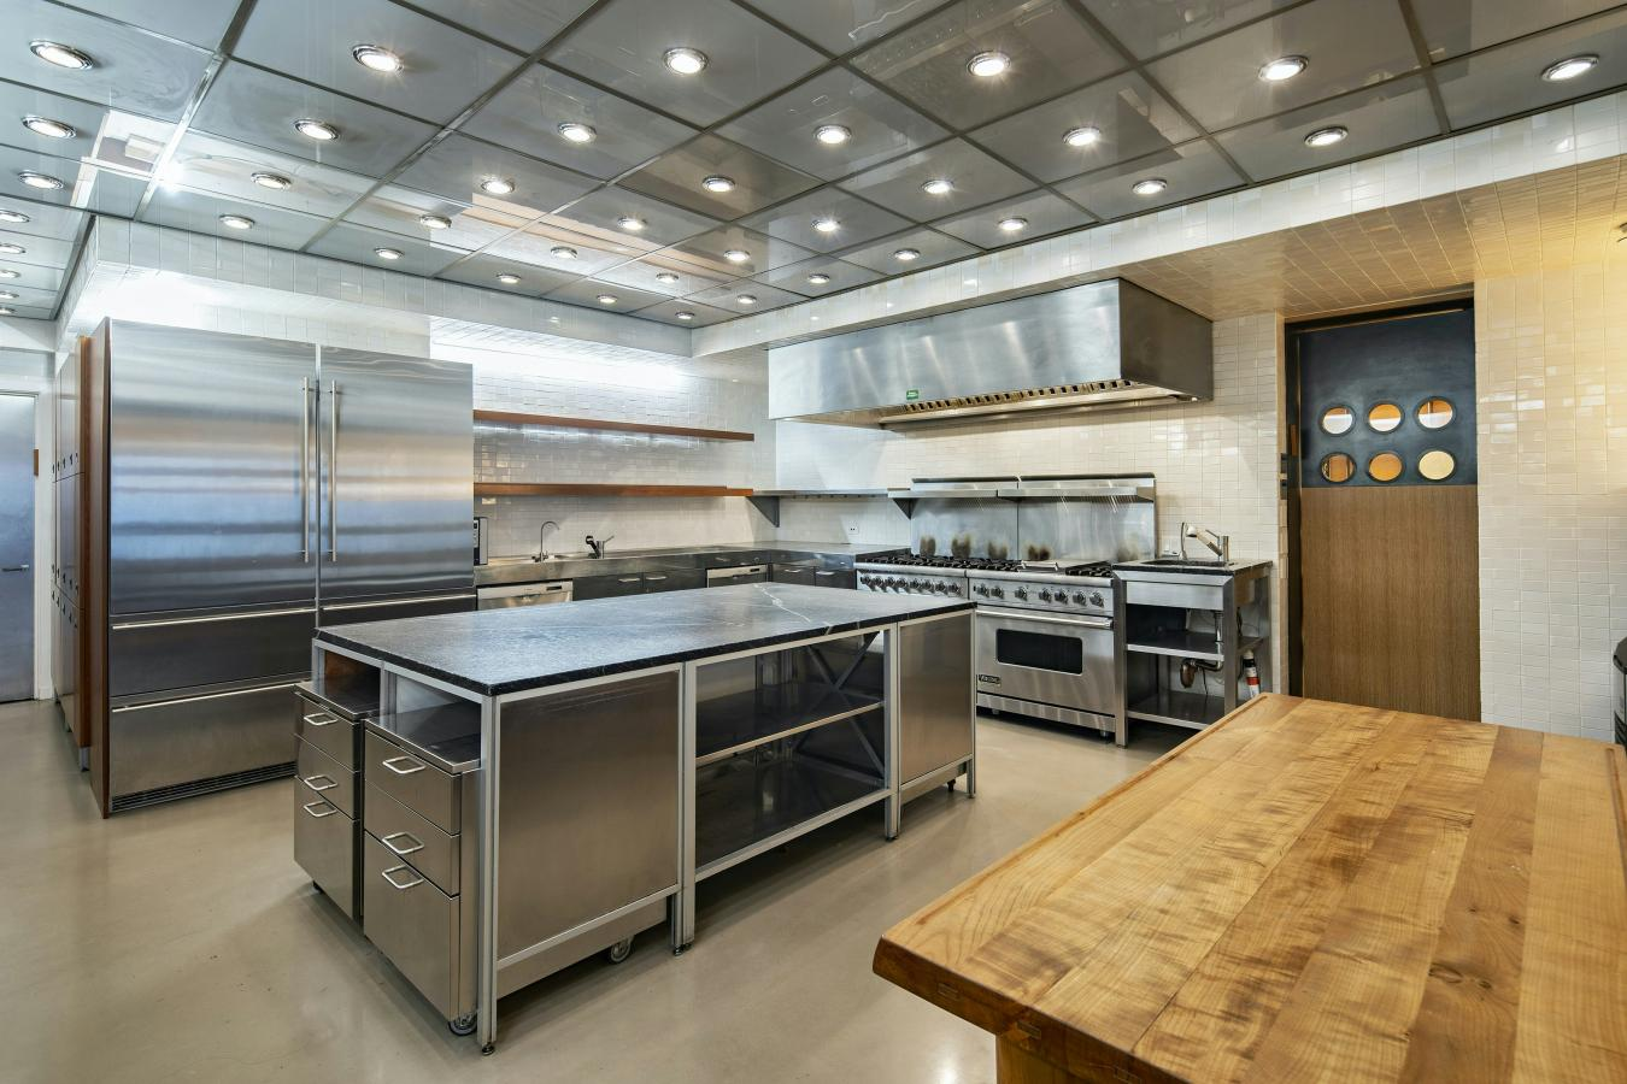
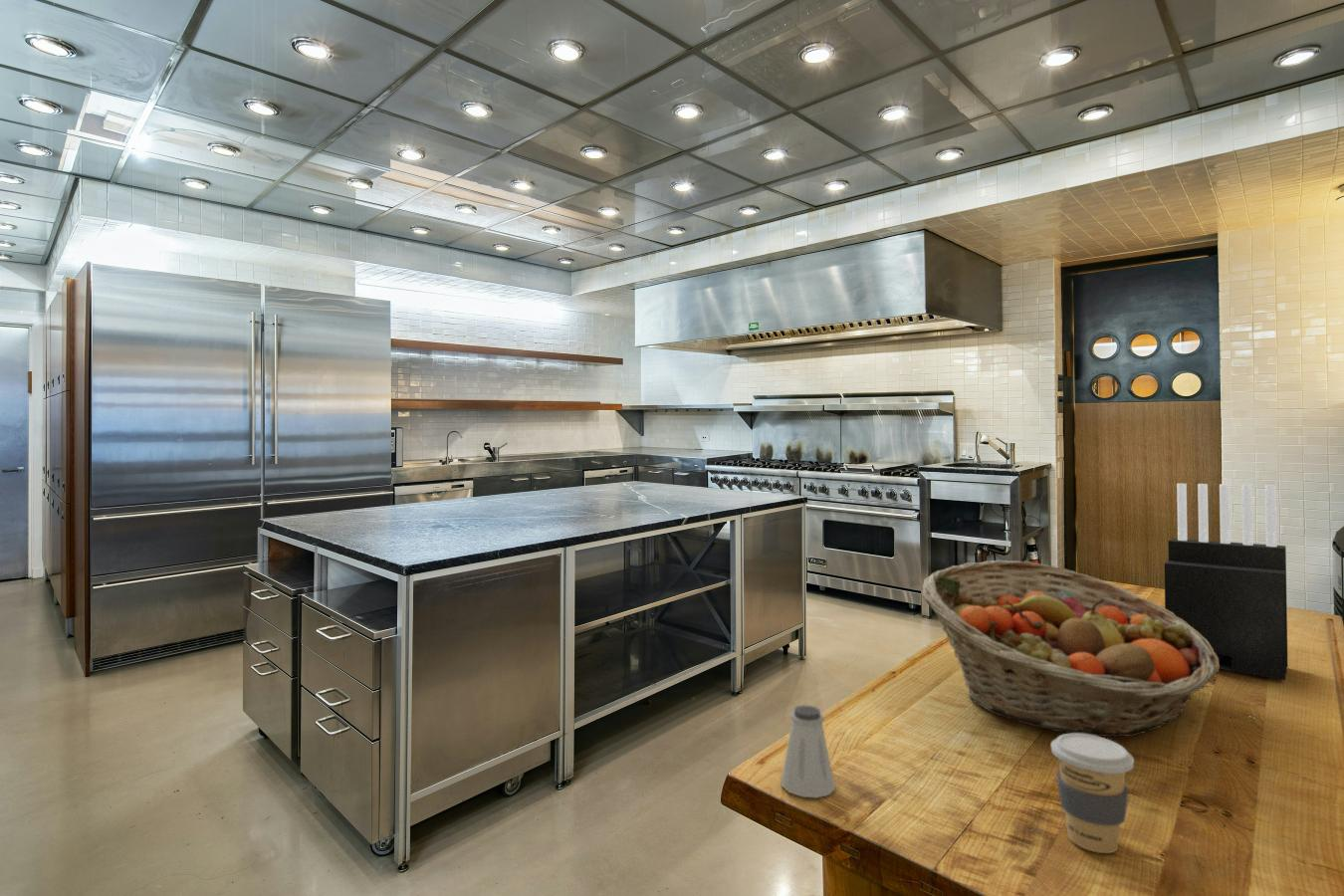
+ coffee cup (1091, 792)
+ saltshaker (807, 747)
+ fruit basket (1060, 637)
+ knife block (1224, 574)
